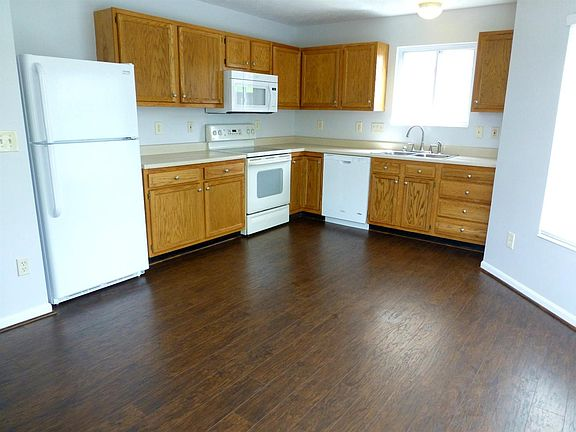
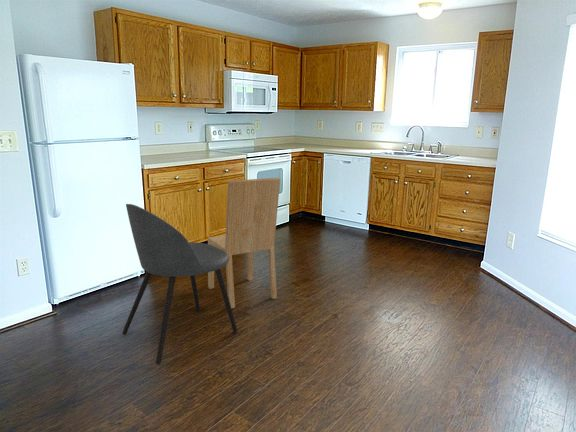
+ dining chair (177, 269)
+ dining chair (241, 236)
